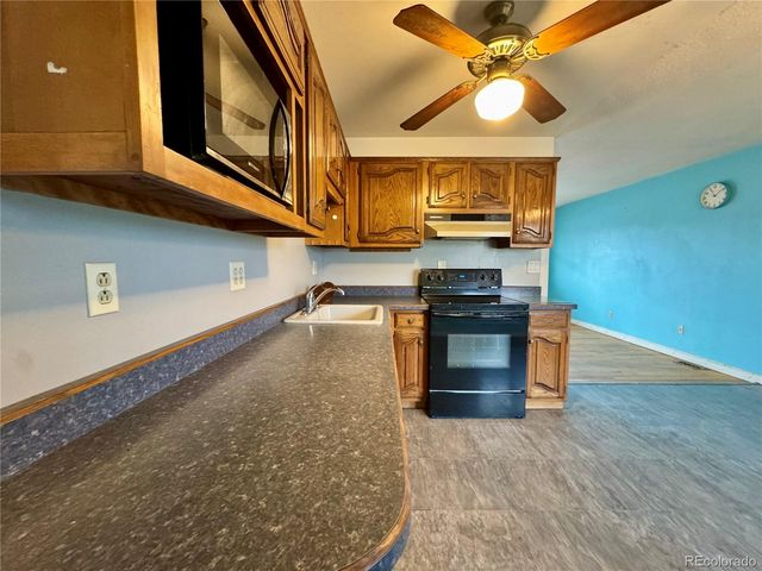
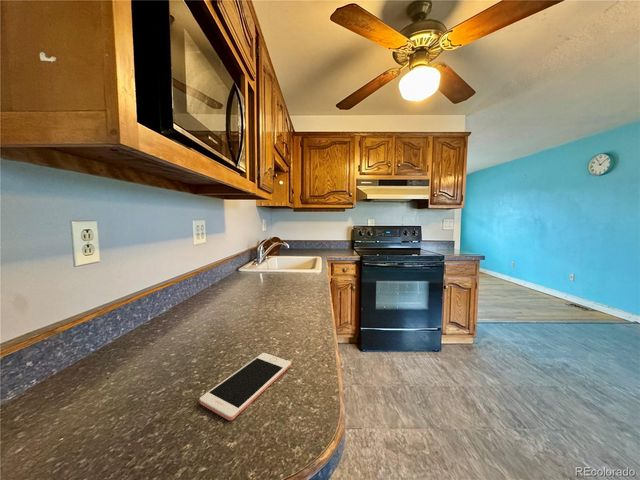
+ cell phone (250, 380)
